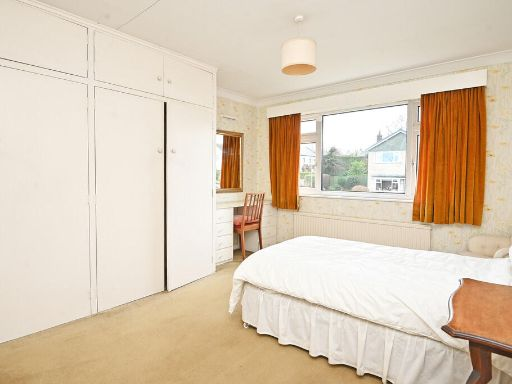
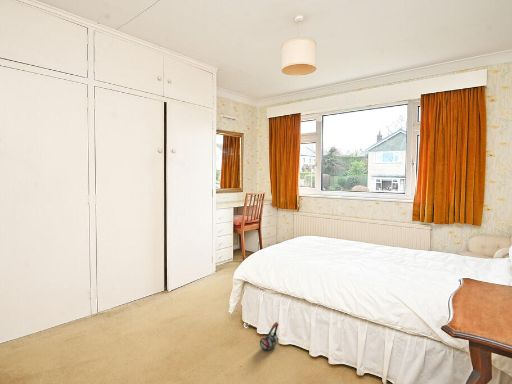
+ bag (267, 334)
